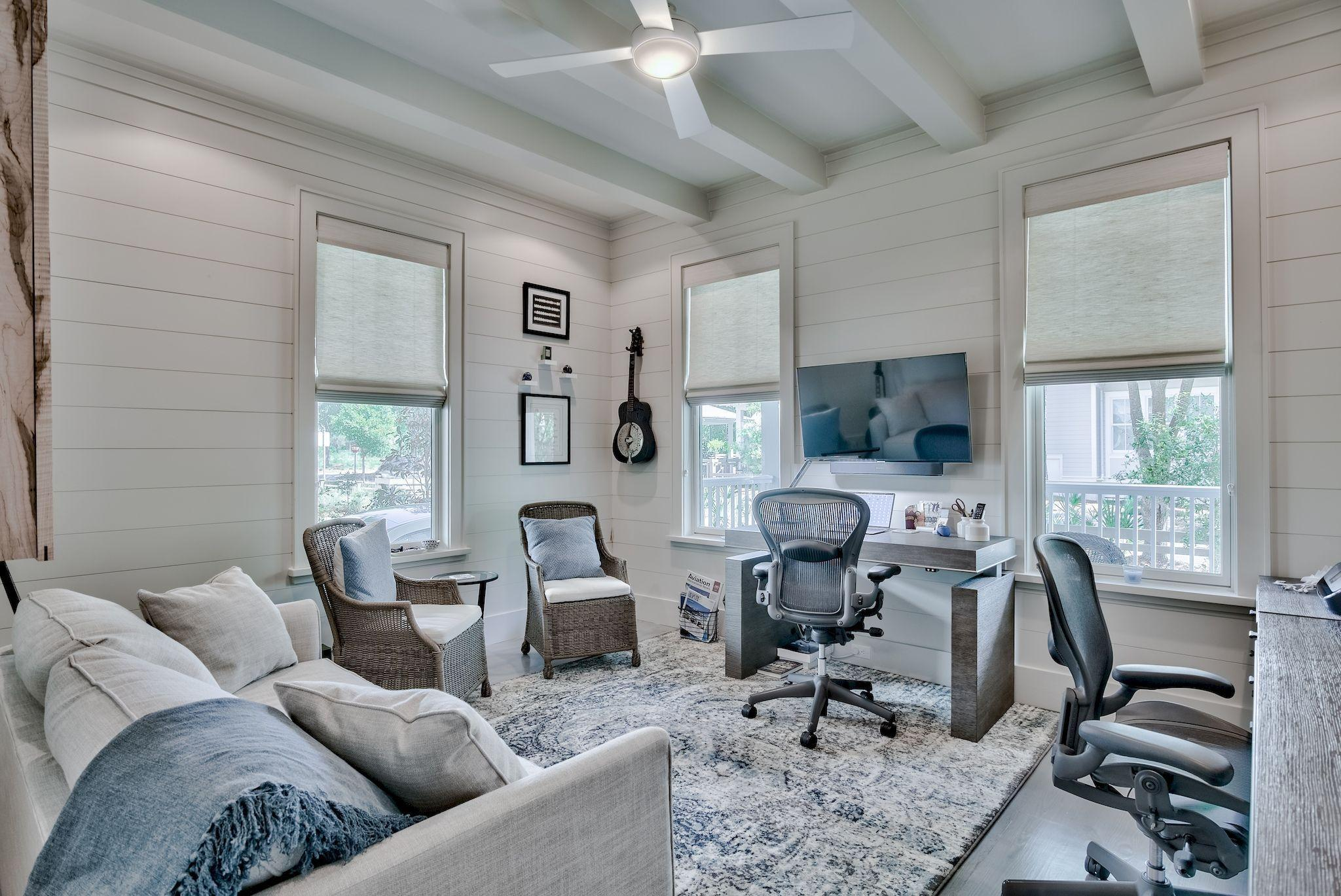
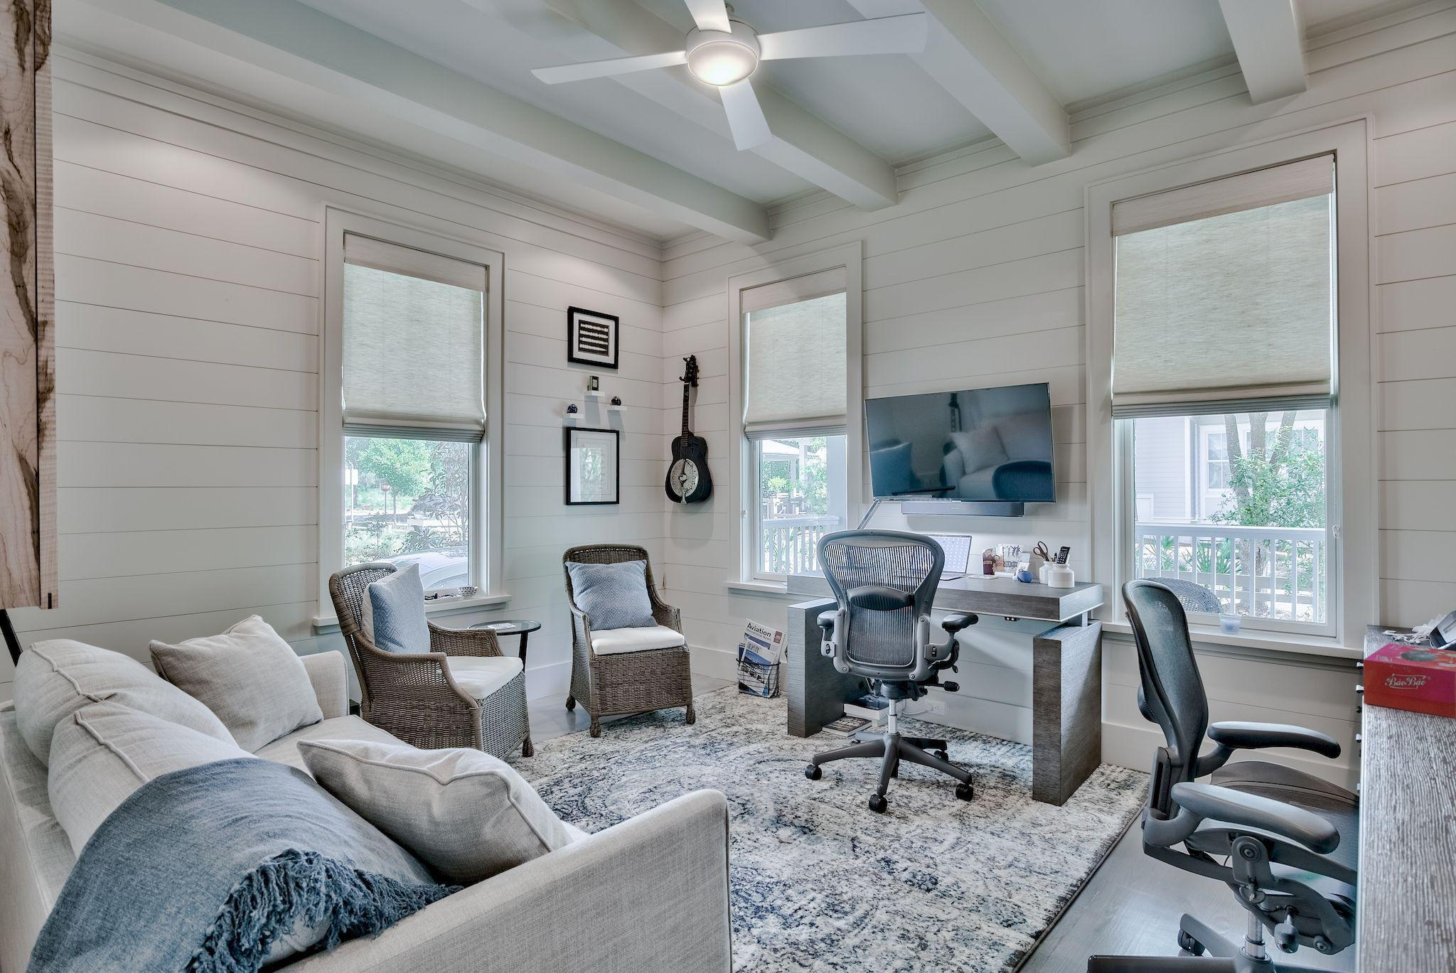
+ tissue box (1419, 678)
